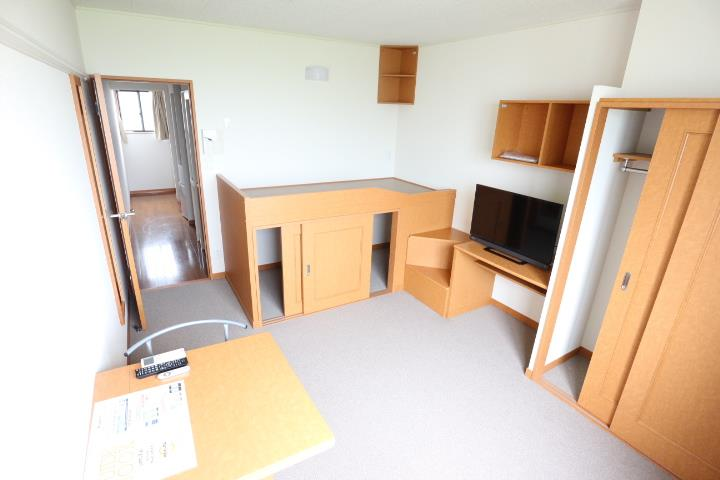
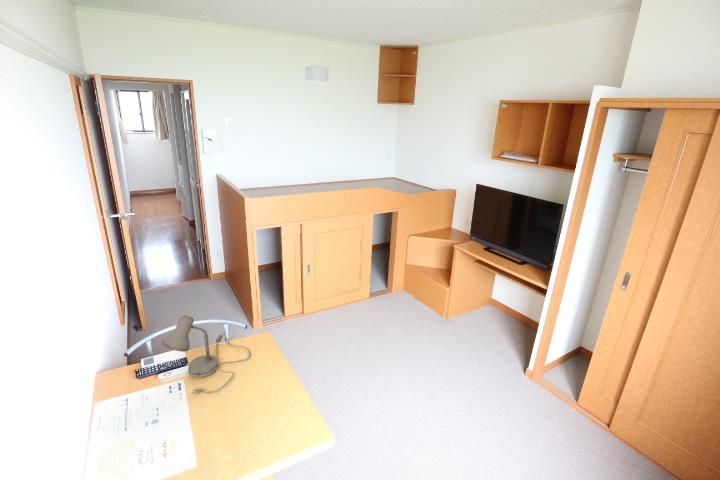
+ desk lamp (207, 335)
